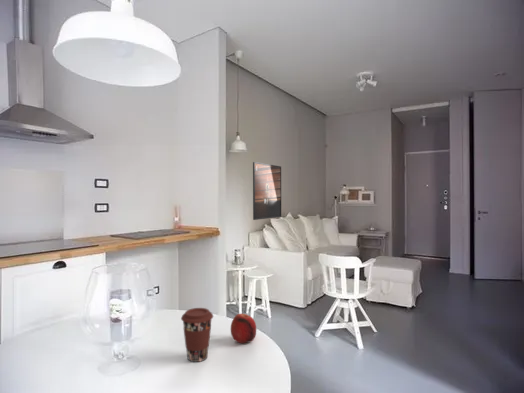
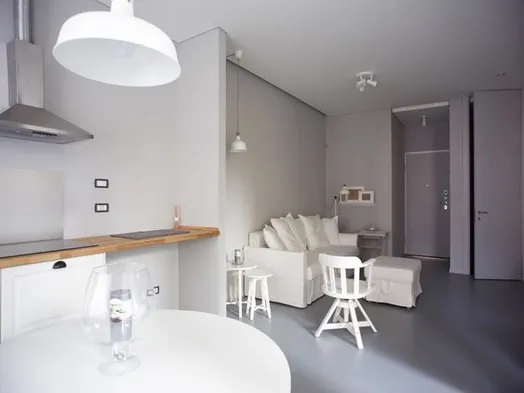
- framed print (268, 191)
- fruit (243, 327)
- coffee cup (197, 334)
